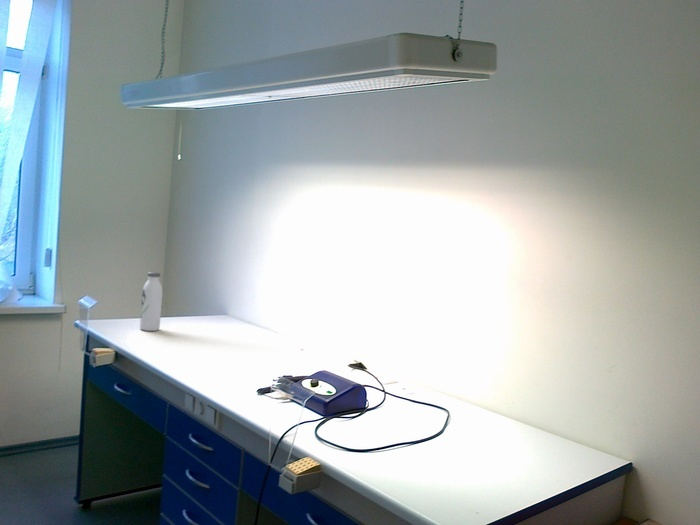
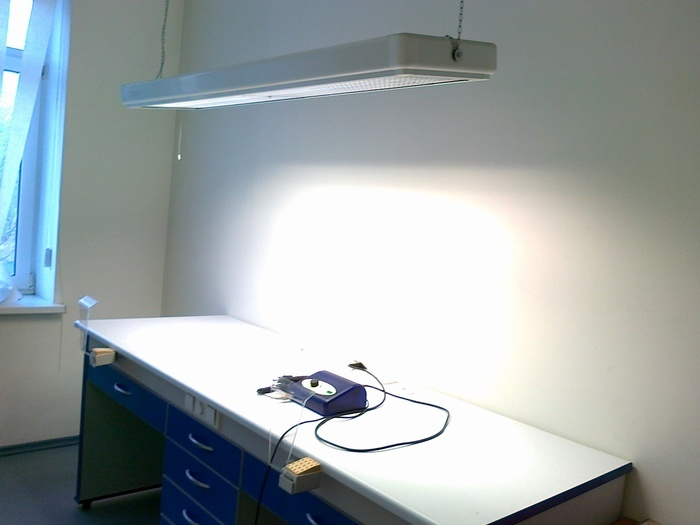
- water bottle (151, 300)
